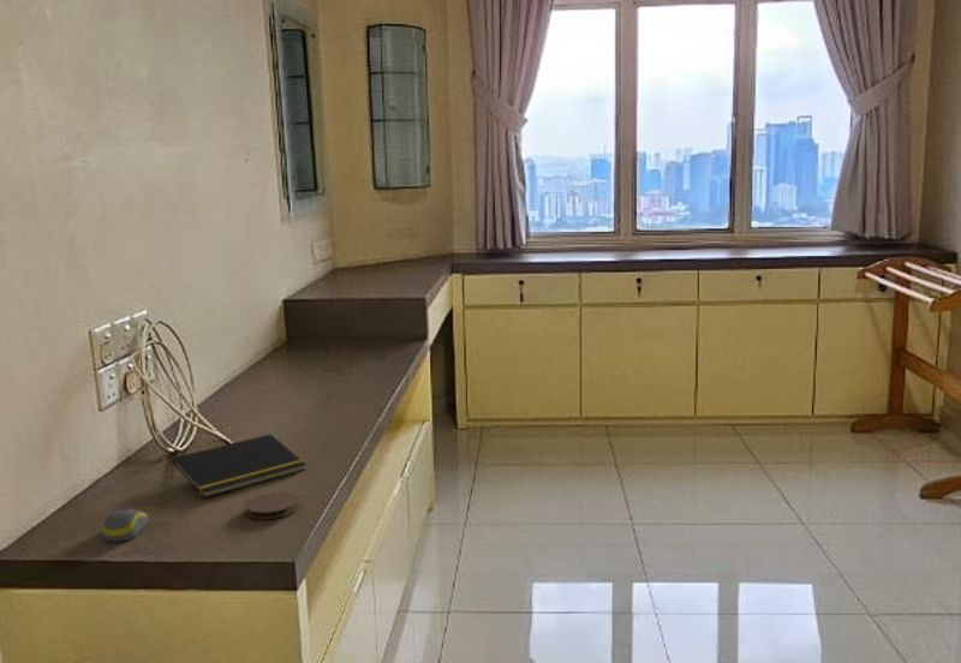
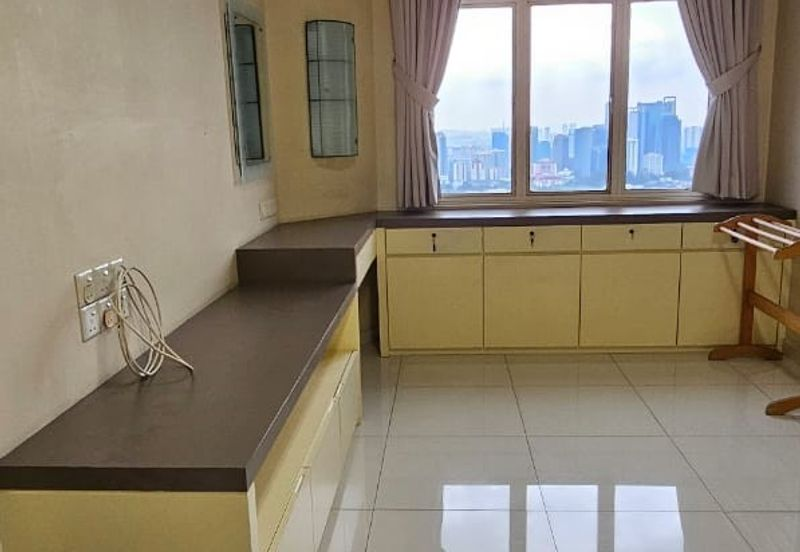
- notepad (239, 464)
- coaster (271, 504)
- computer mouse (124, 520)
